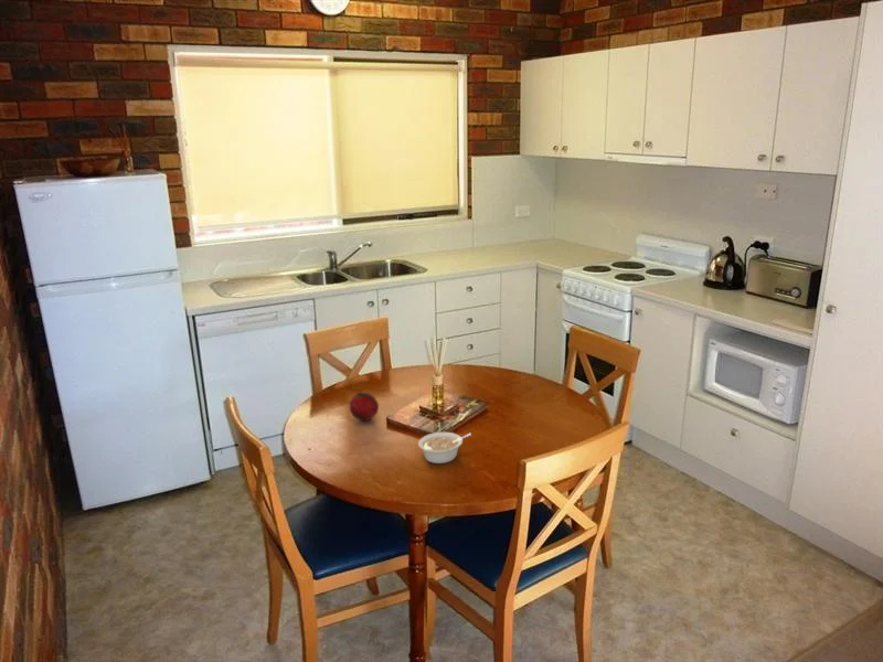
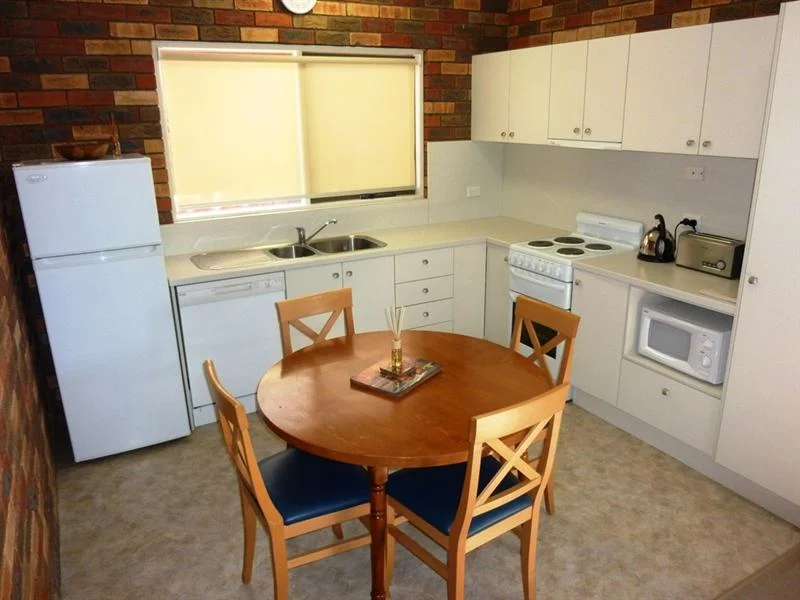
- fruit (363, 405)
- legume (442, 447)
